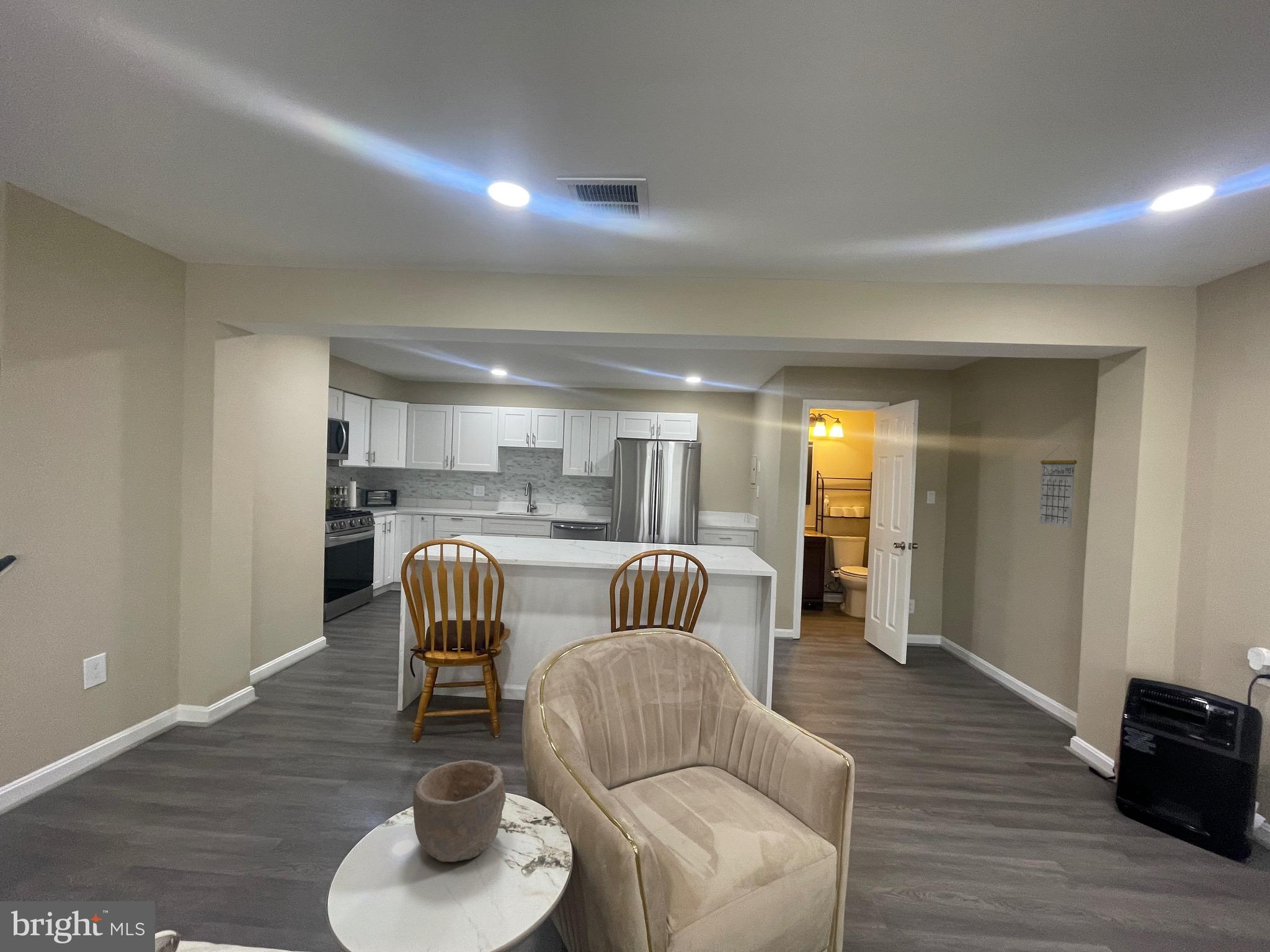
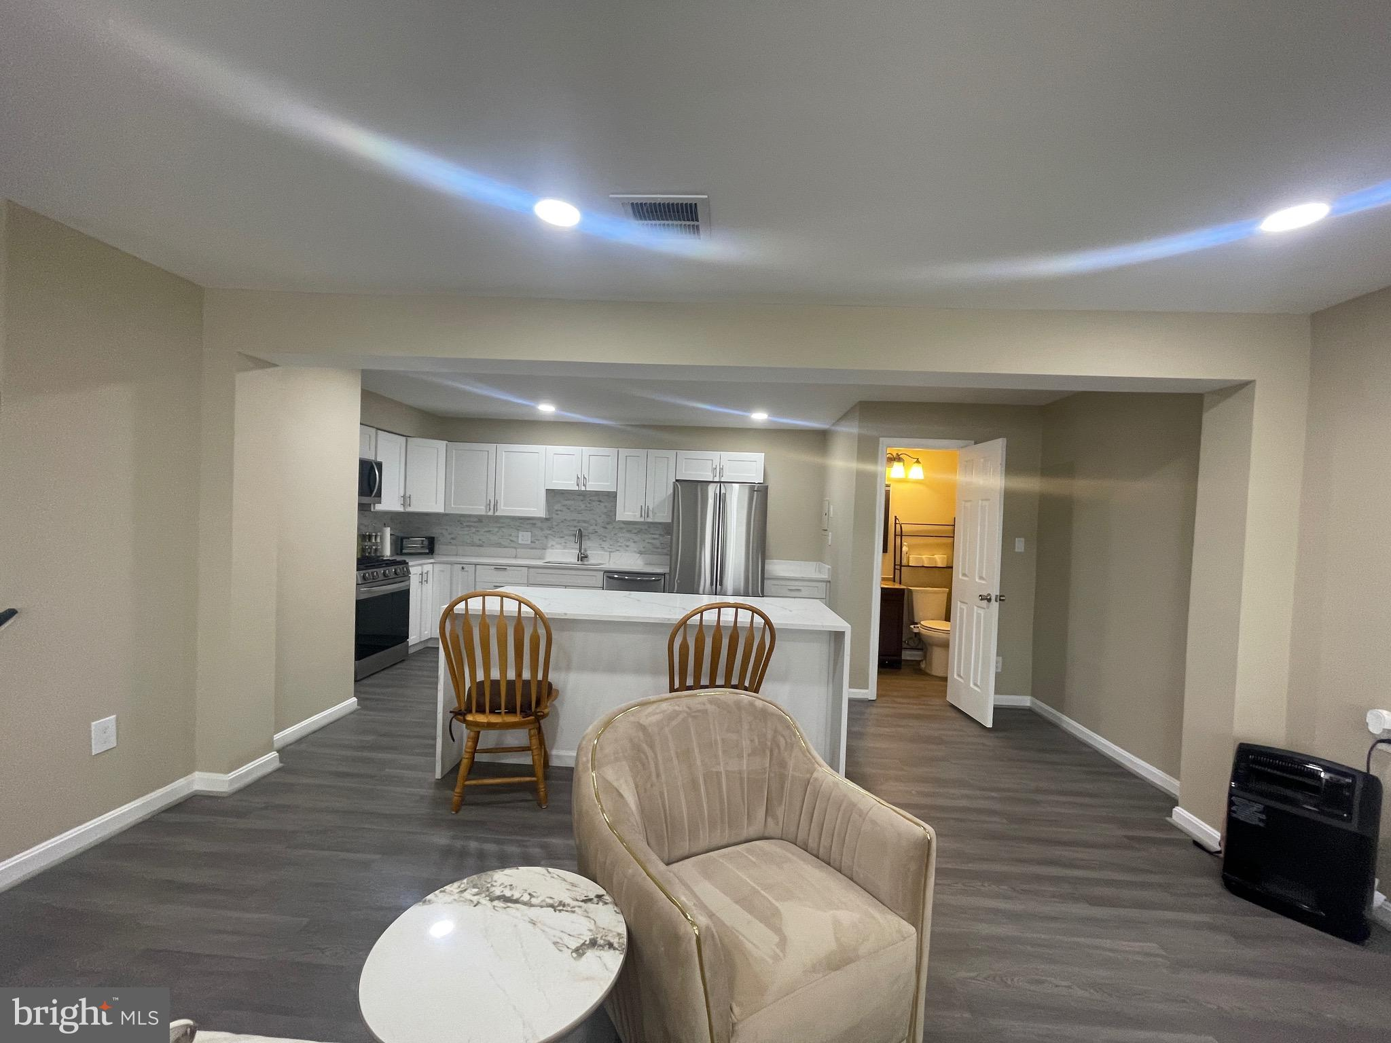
- bowl (460, 810)
- calendar (1057, 485)
